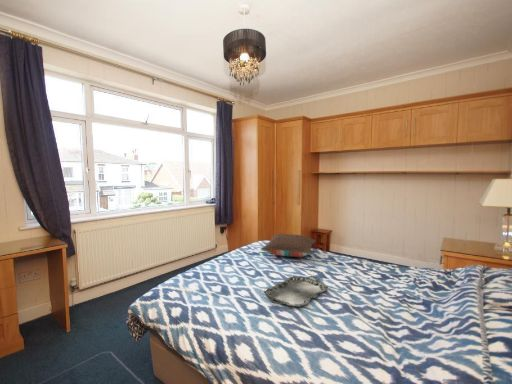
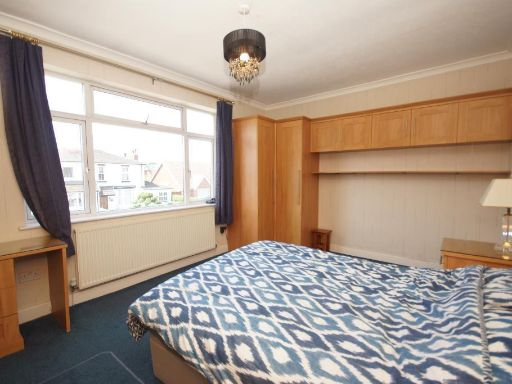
- serving tray (296, 289)
- pillow (289, 244)
